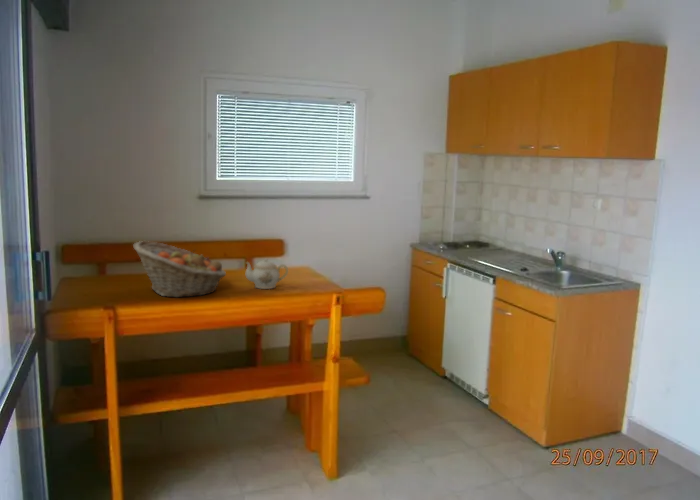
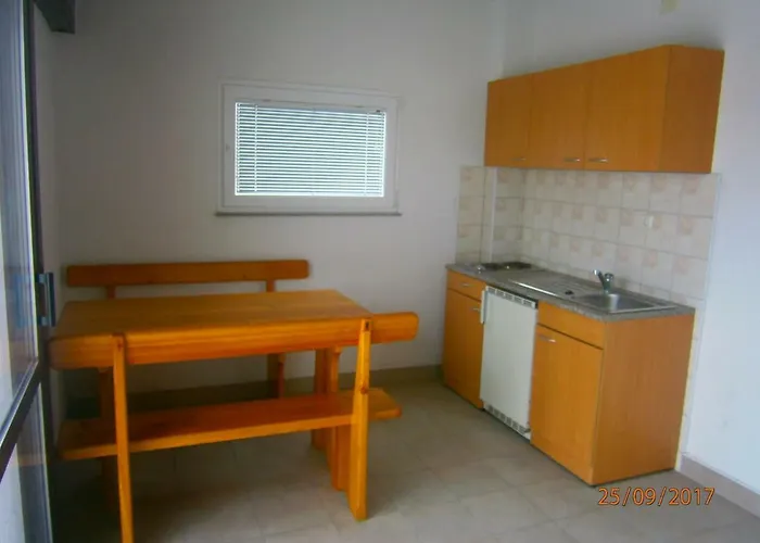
- teapot (266, 272)
- fruit basket (180, 266)
